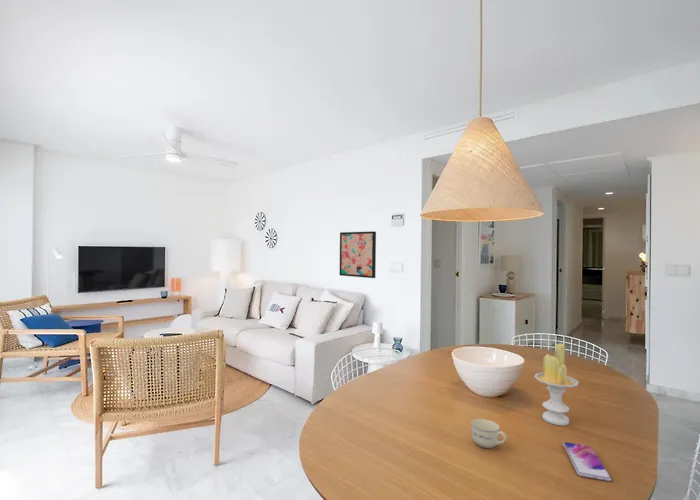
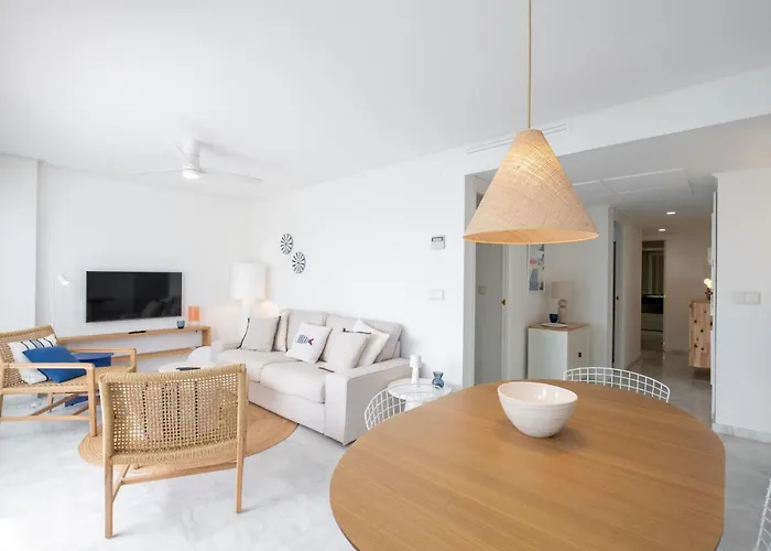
- candle (556, 381)
- cup (488, 435)
- wall art (357, 254)
- smartphone (585, 460)
